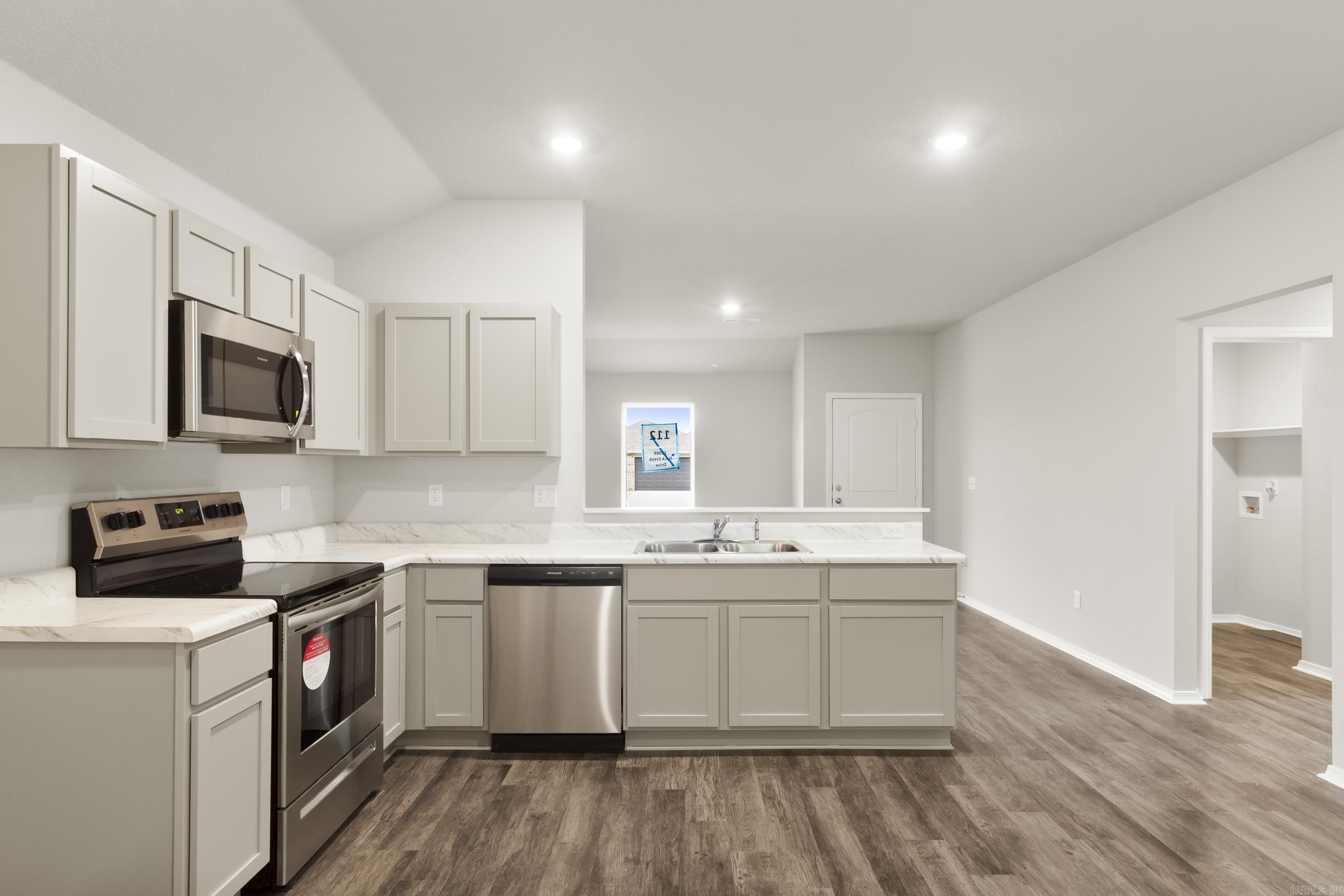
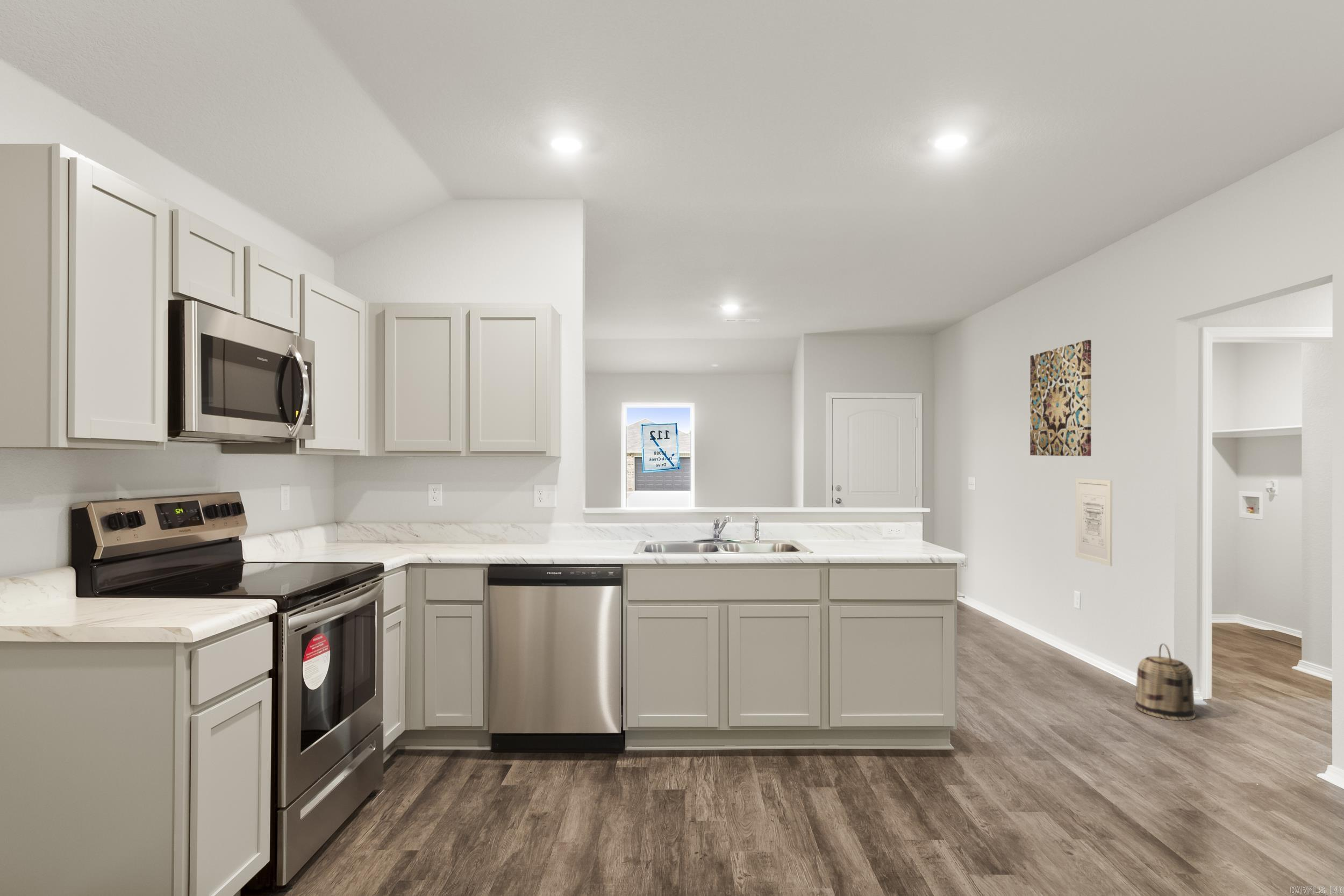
+ basket (1164, 677)
+ wall art (1093, 520)
+ wall art (1059, 402)
